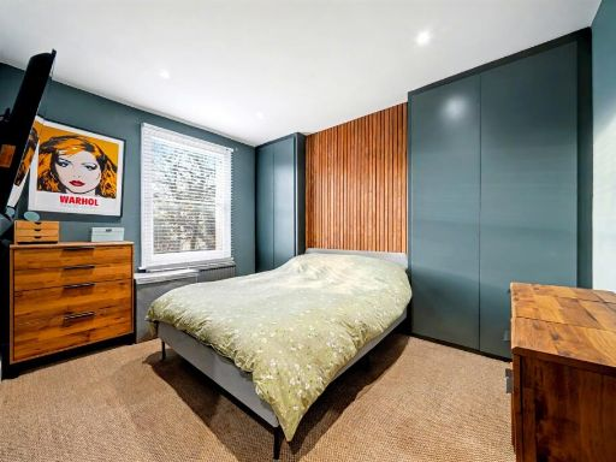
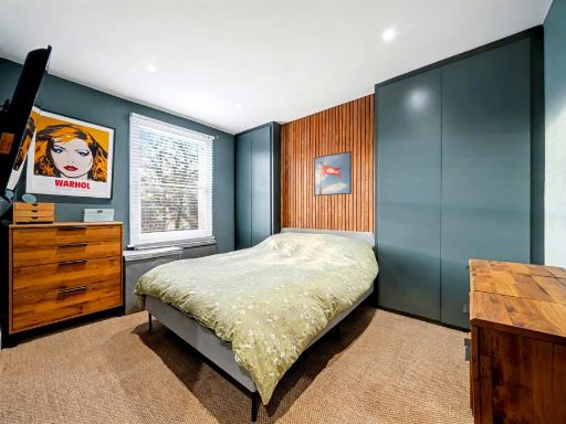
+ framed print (332, 174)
